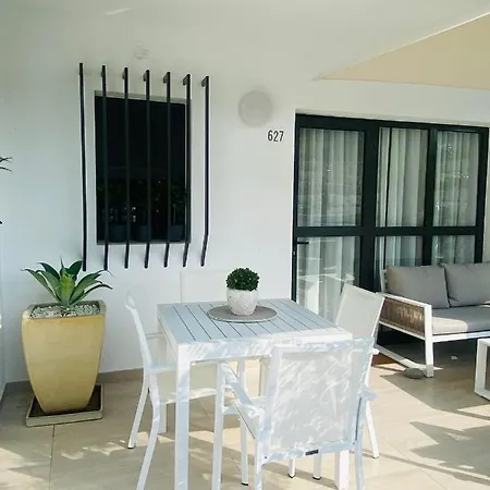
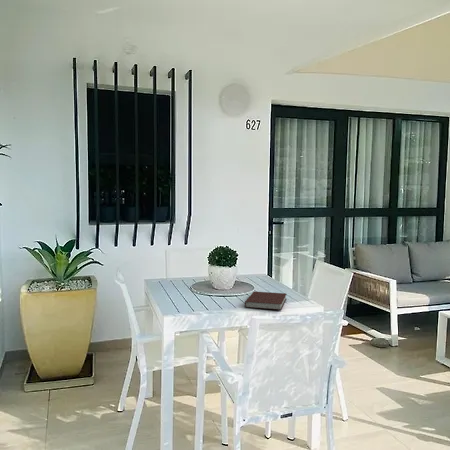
+ notebook (266, 300)
